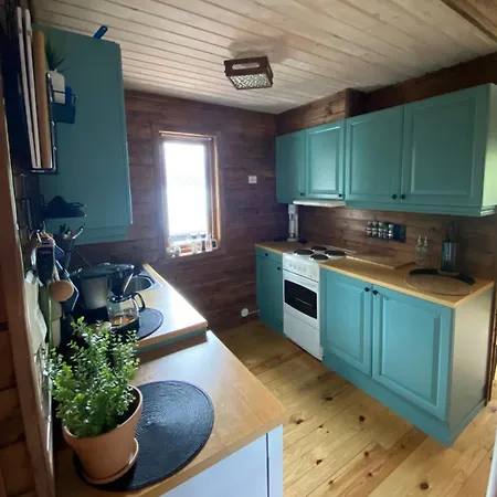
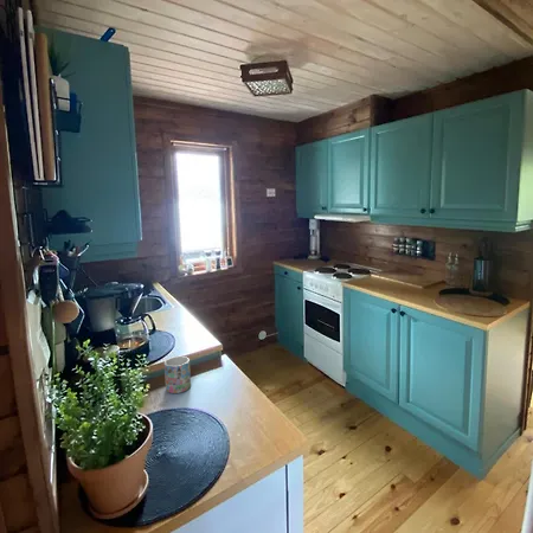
+ mug (176, 372)
